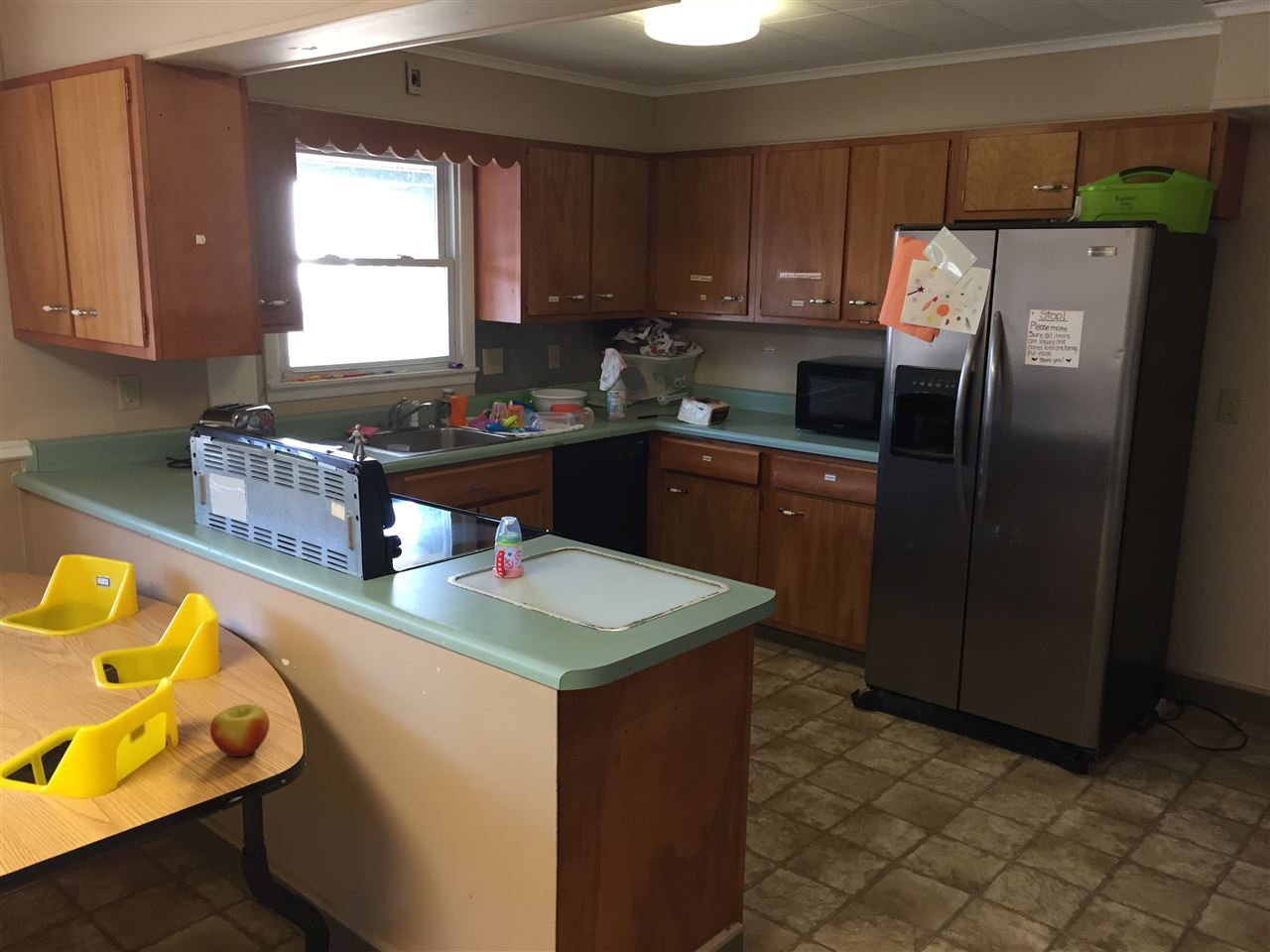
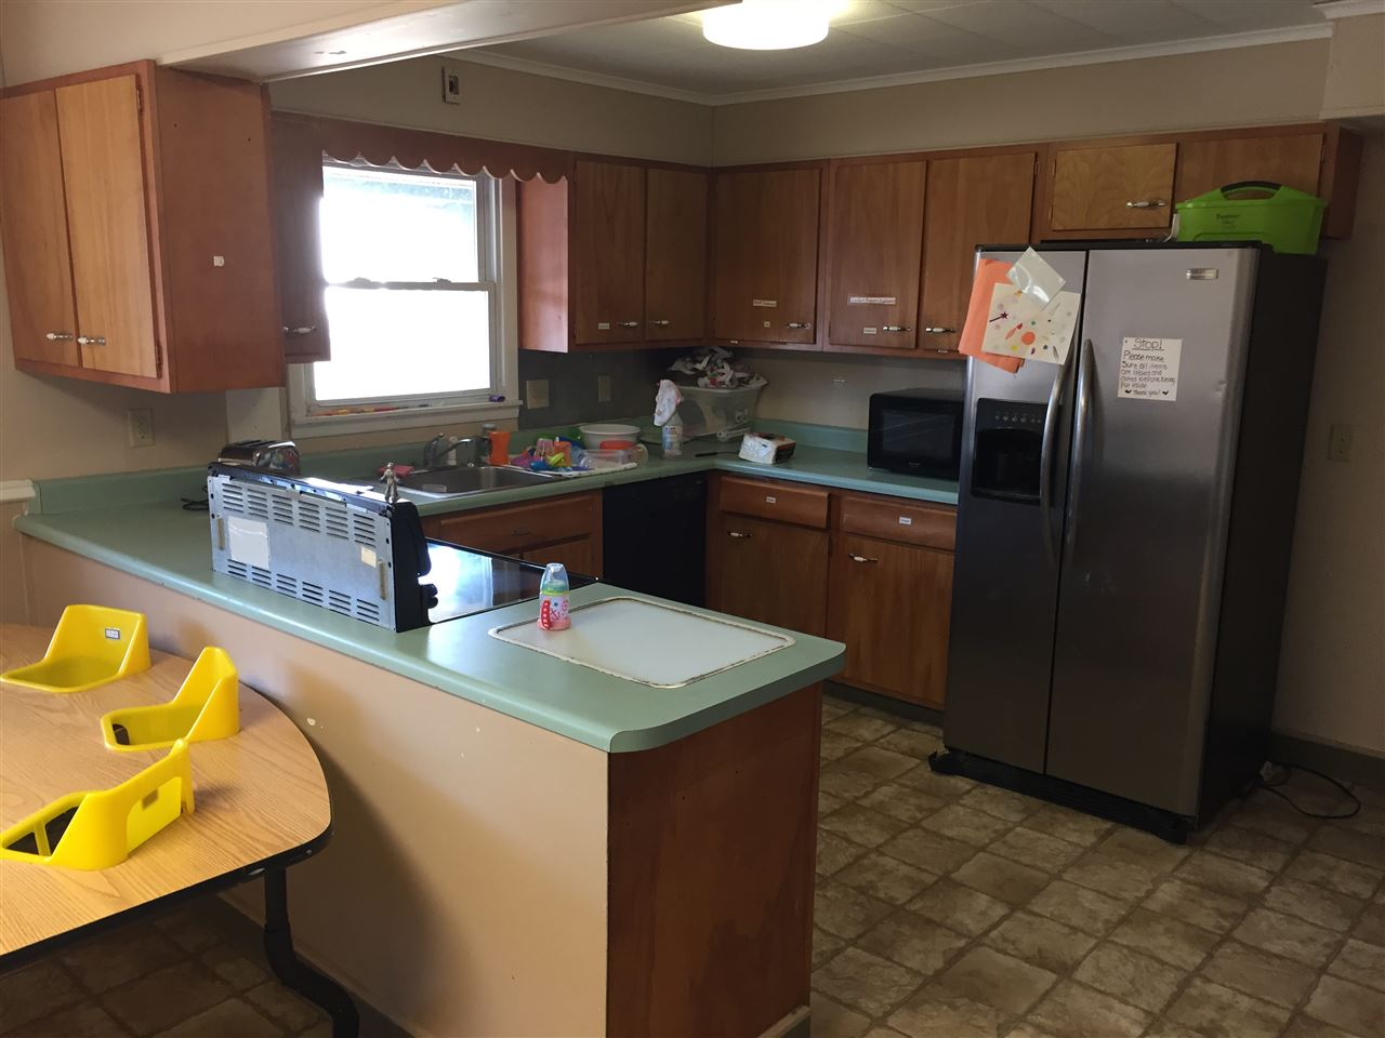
- apple (240, 730)
